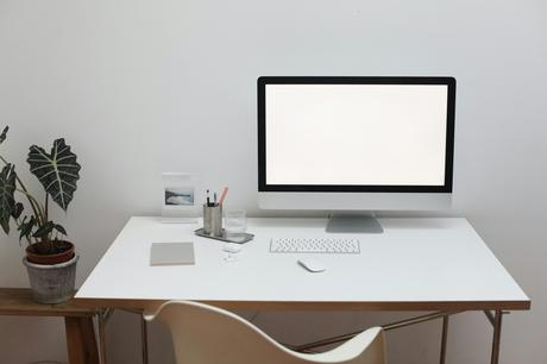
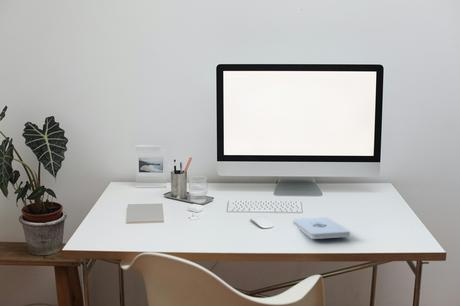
+ notepad (319, 227)
